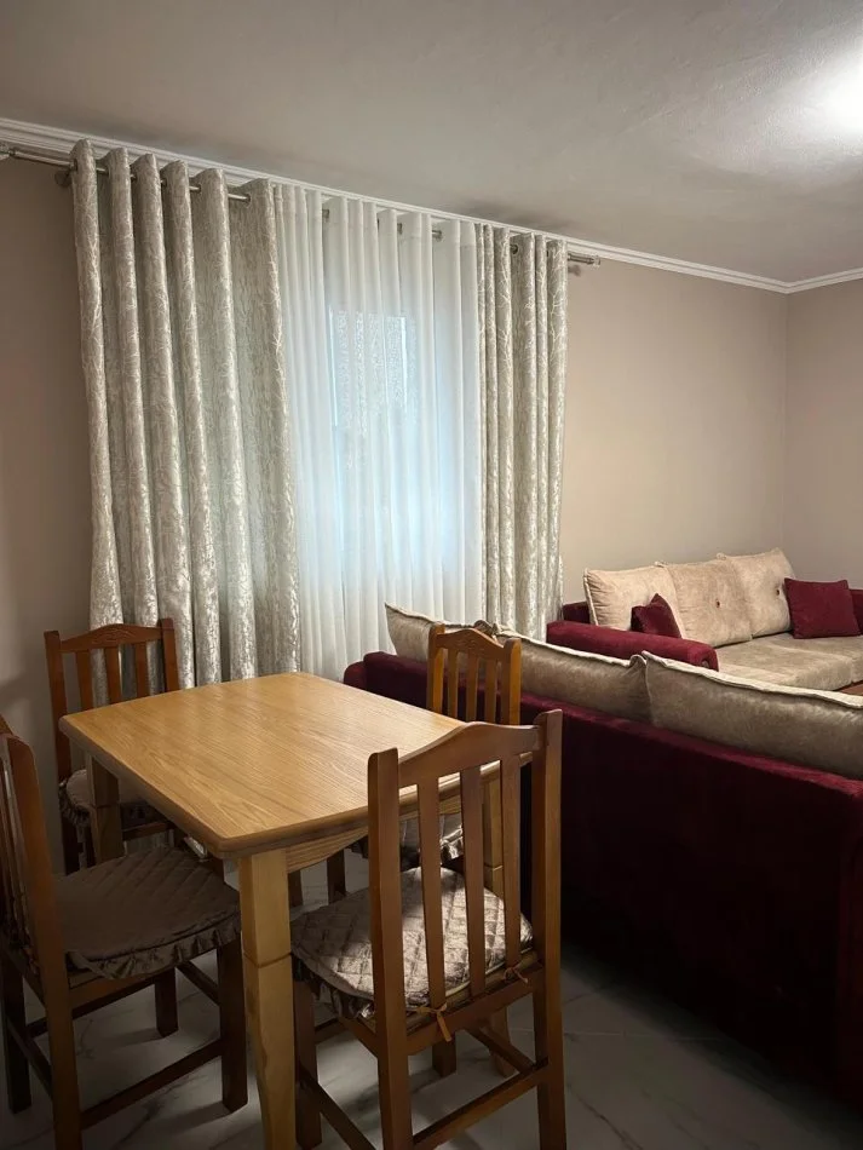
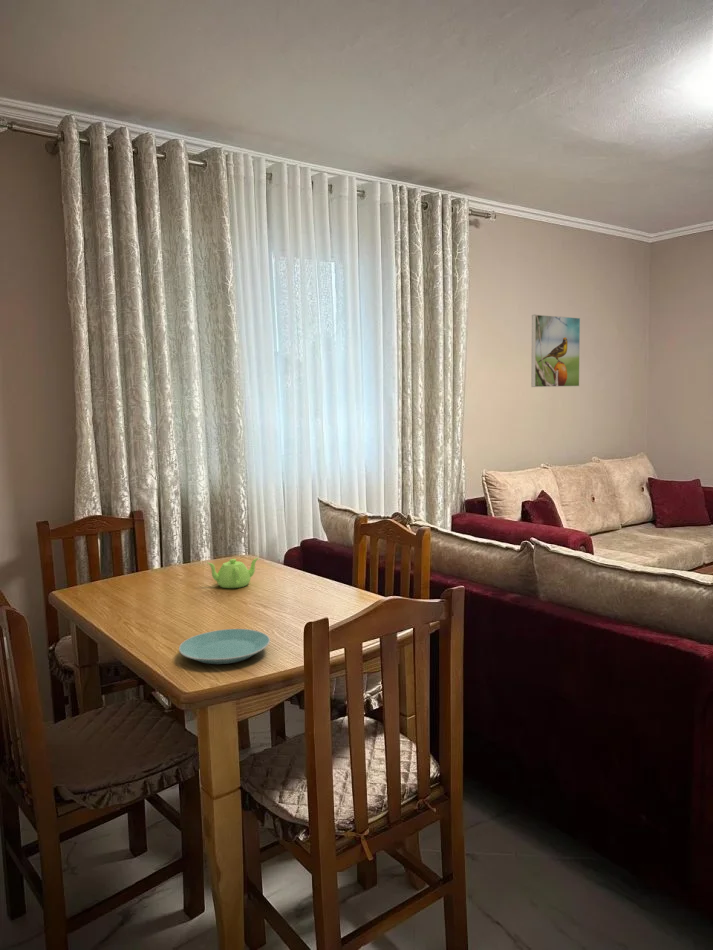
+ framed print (556, 351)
+ plate (225, 648)
+ teapot (233, 571)
